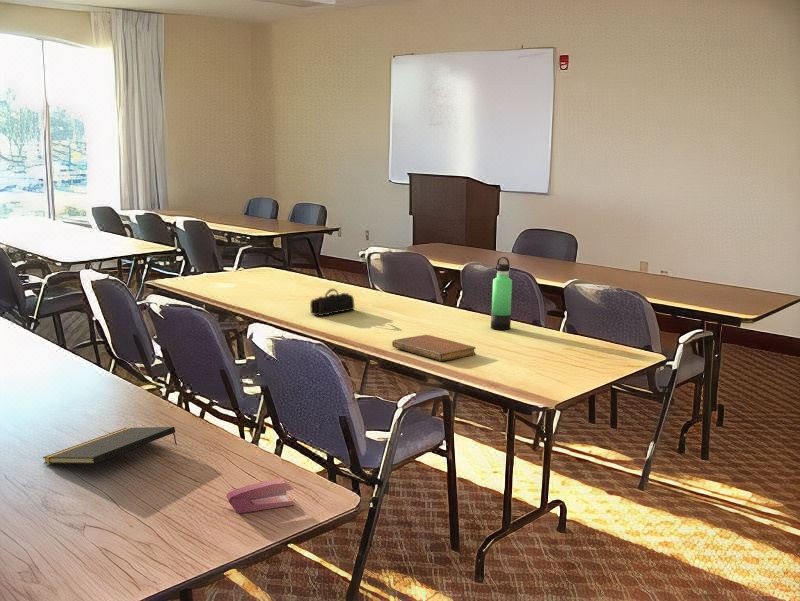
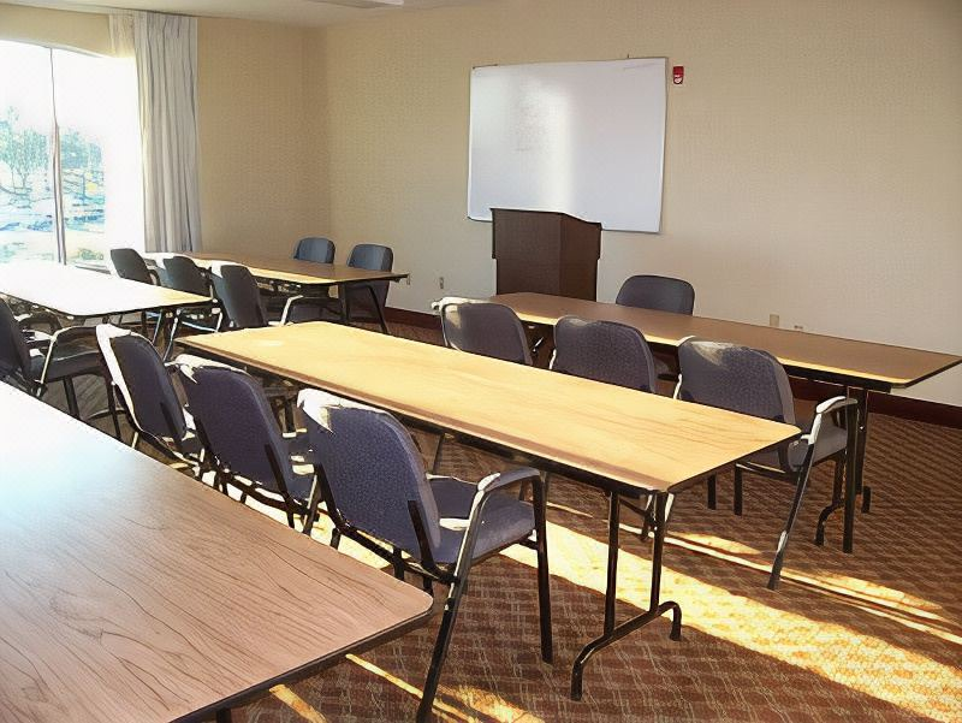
- notebook (433, 347)
- pencil case (332, 300)
- stapler (260, 495)
- notepad (111, 444)
- thermos bottle (502, 292)
